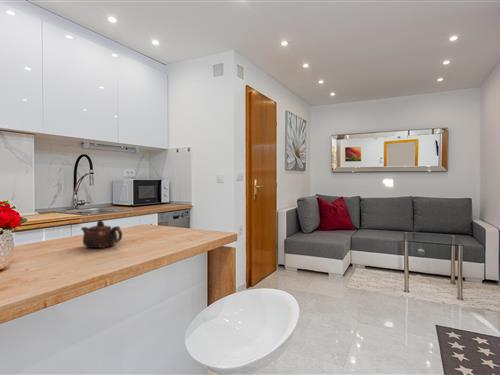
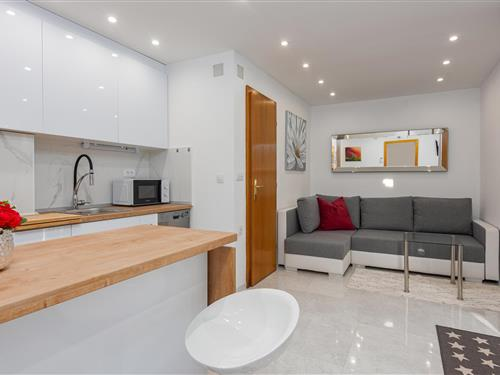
- teapot (101, 232)
